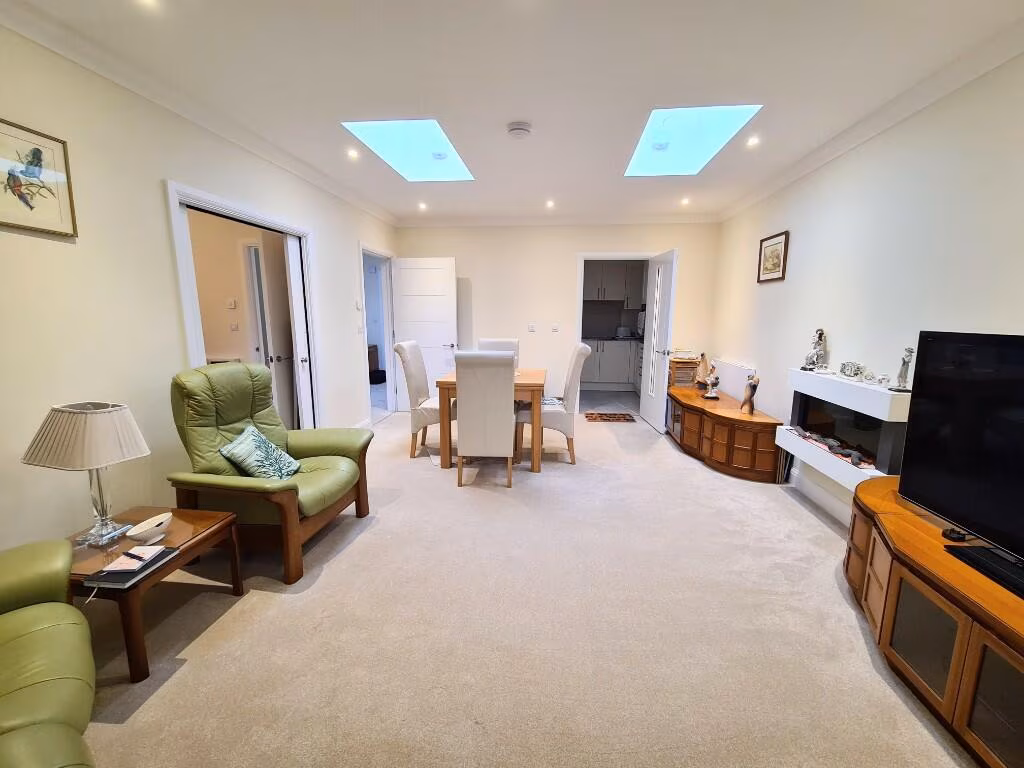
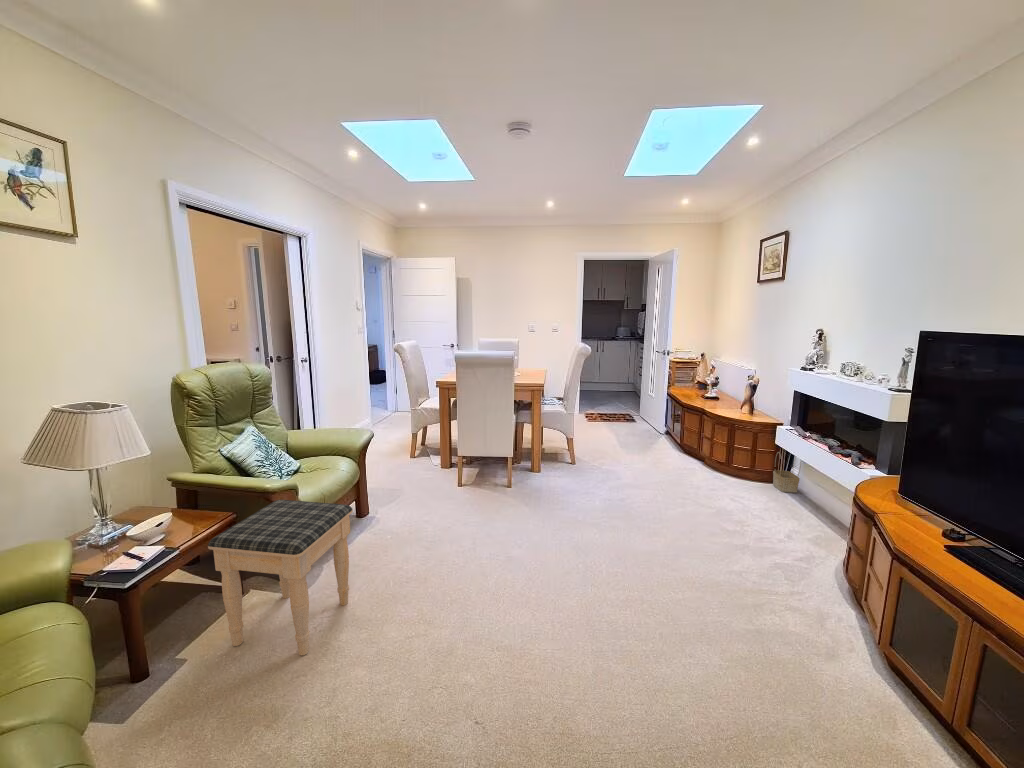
+ footstool (290, 570)
+ basket (787, 471)
